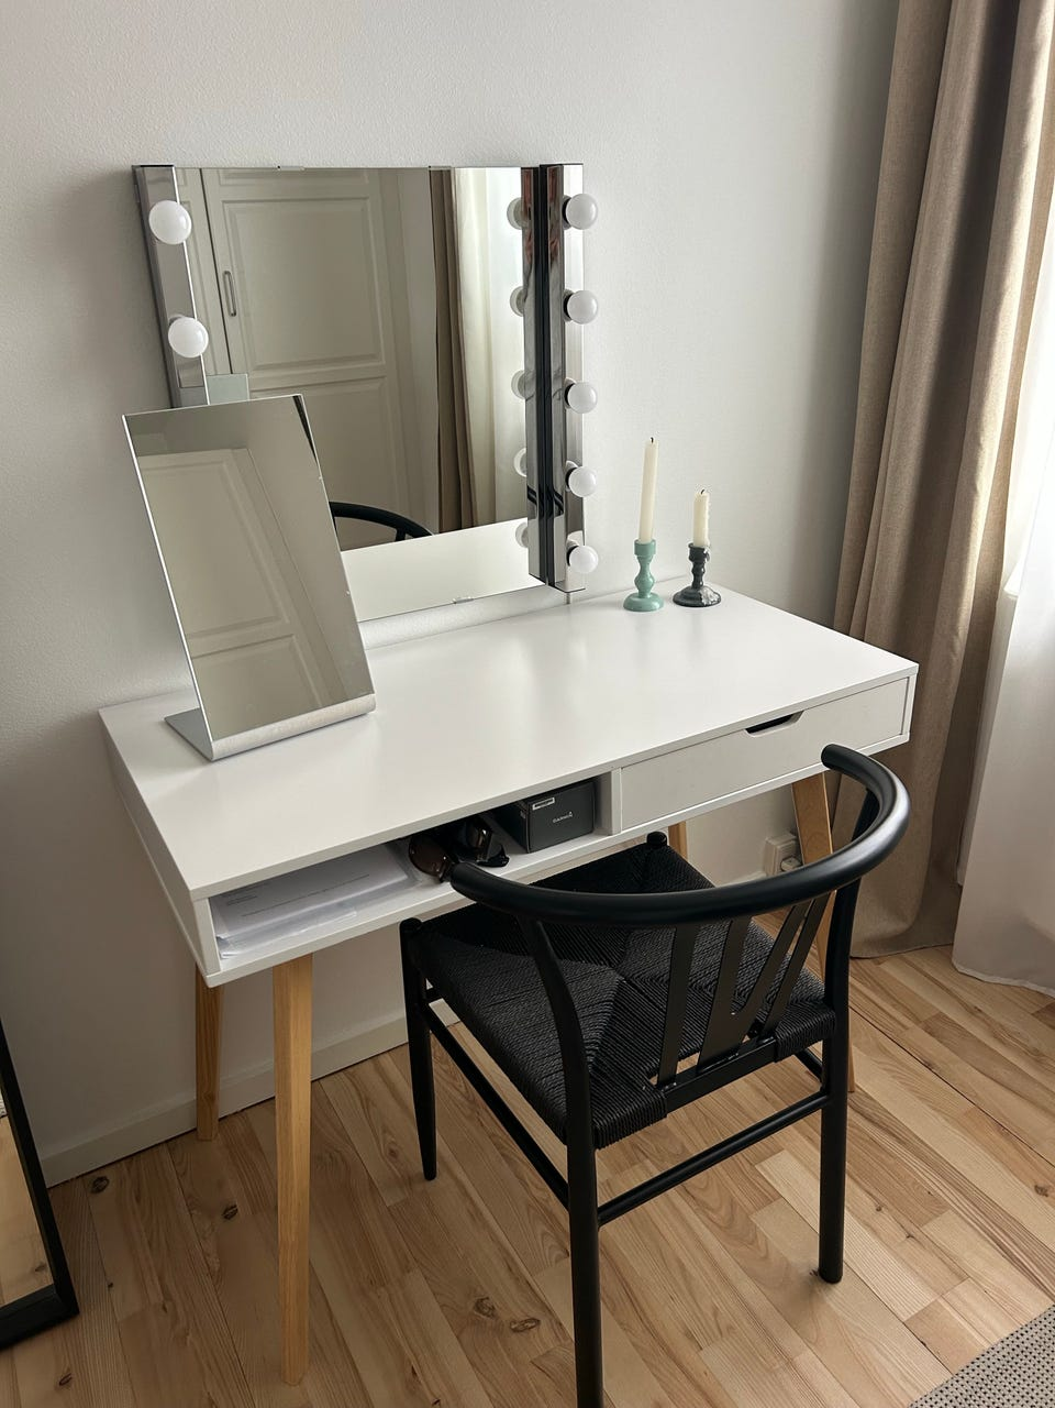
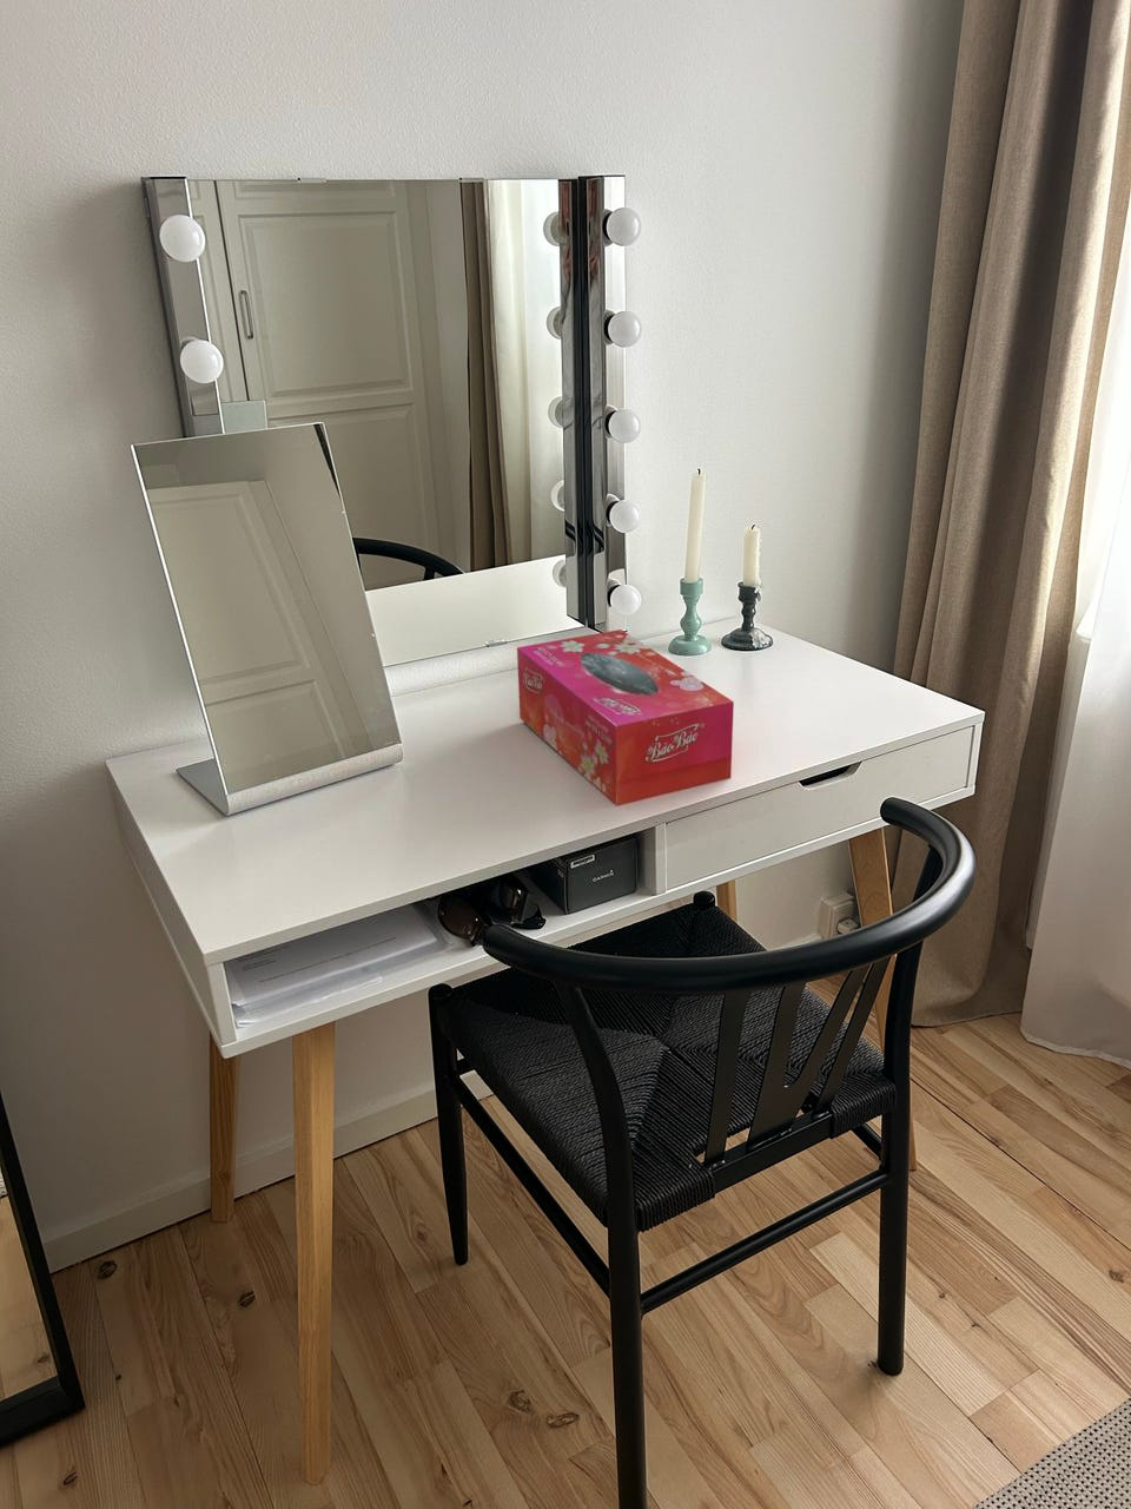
+ tissue box (619, 709)
